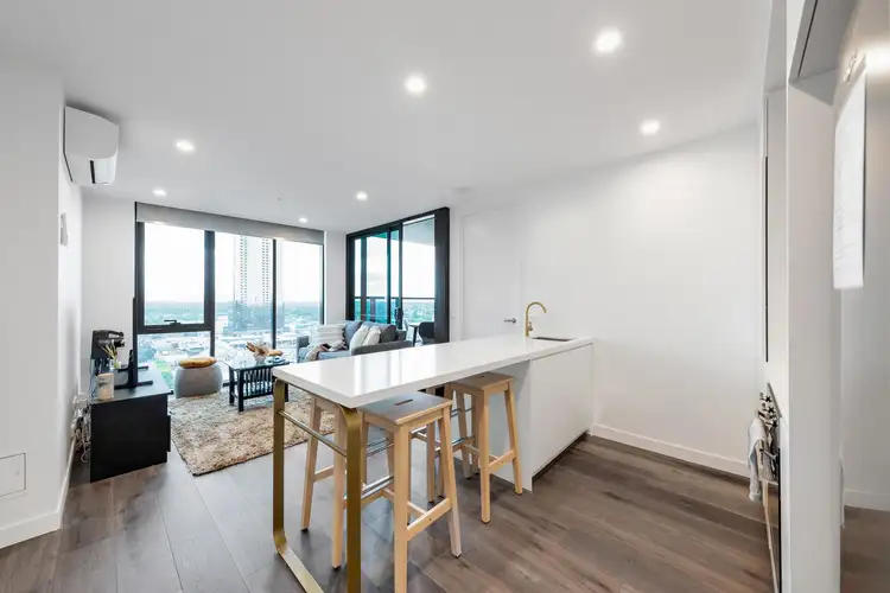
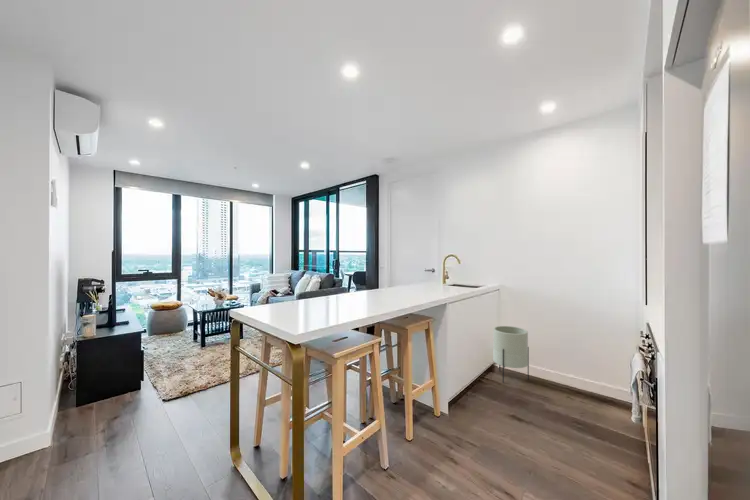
+ planter (510, 353)
